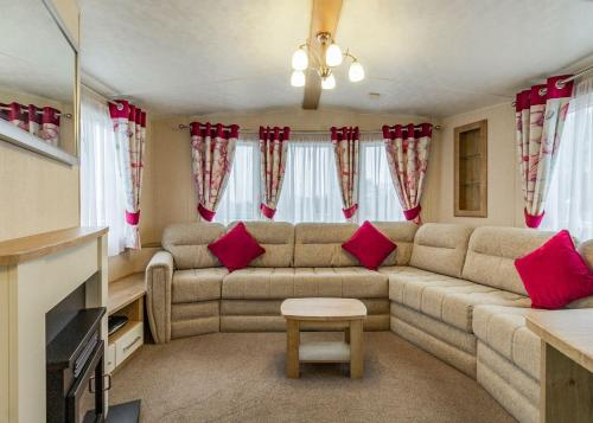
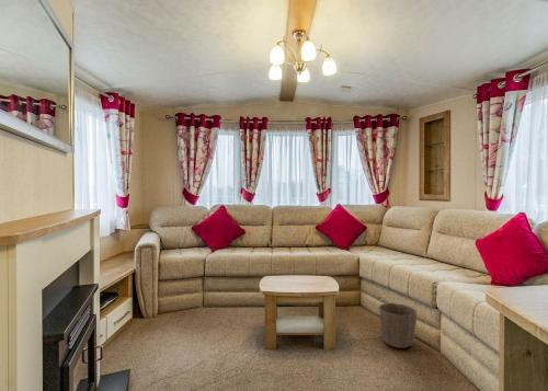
+ waste basket (397, 325)
